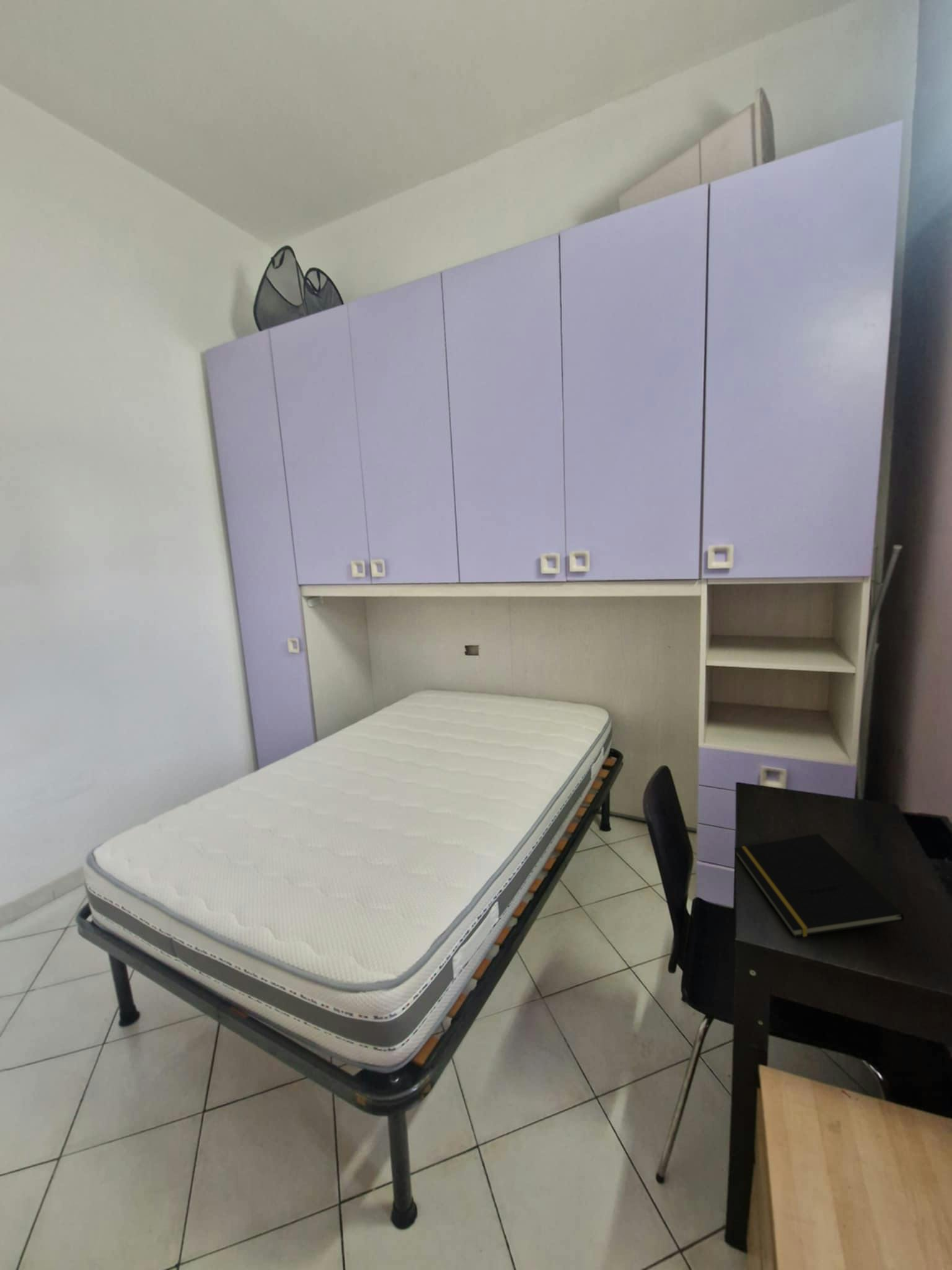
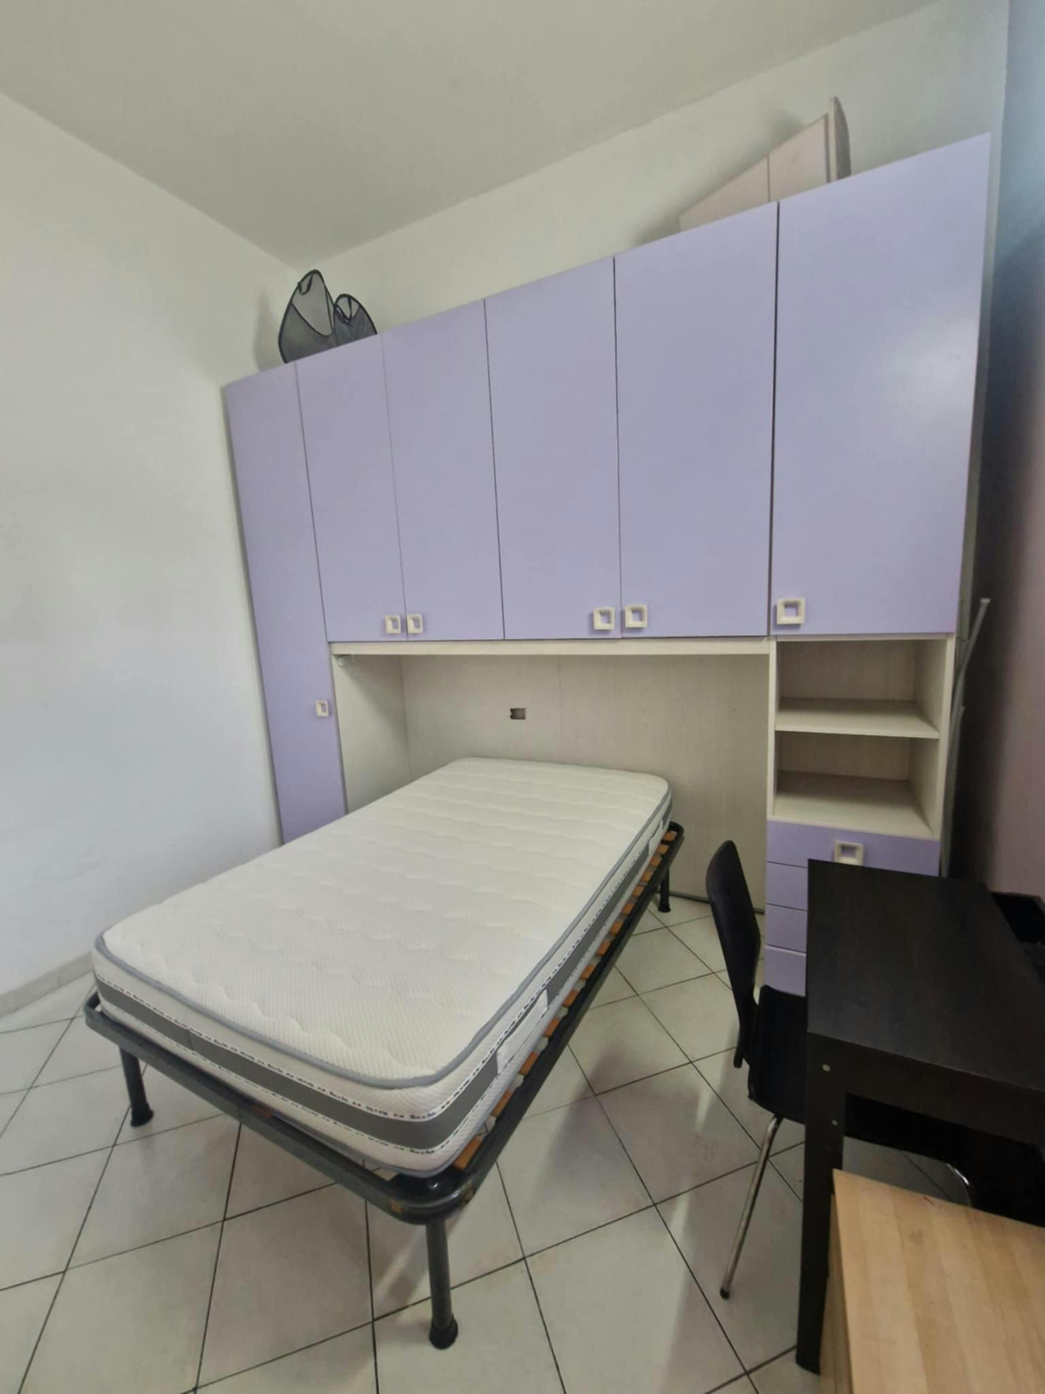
- notepad (808, 879)
